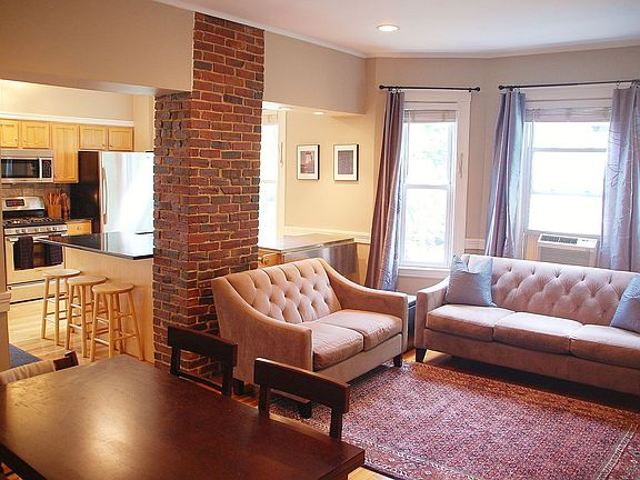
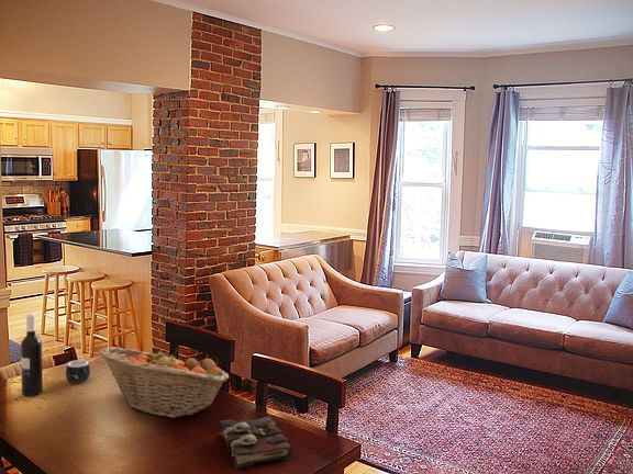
+ wine bottle (31, 353)
+ book (254, 436)
+ fruit basket (164, 373)
+ mug (75, 371)
